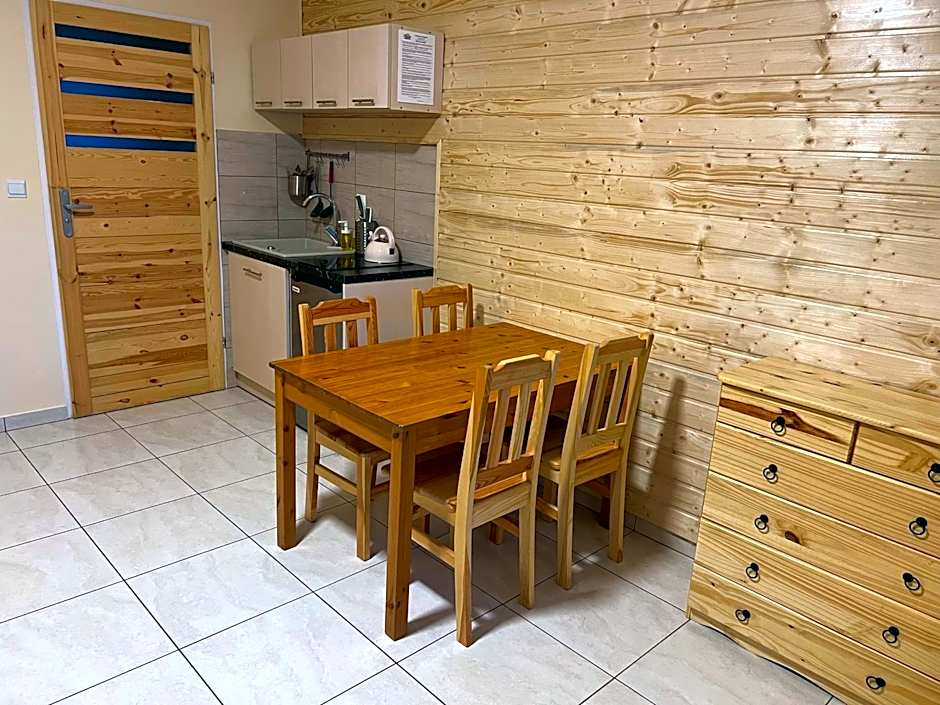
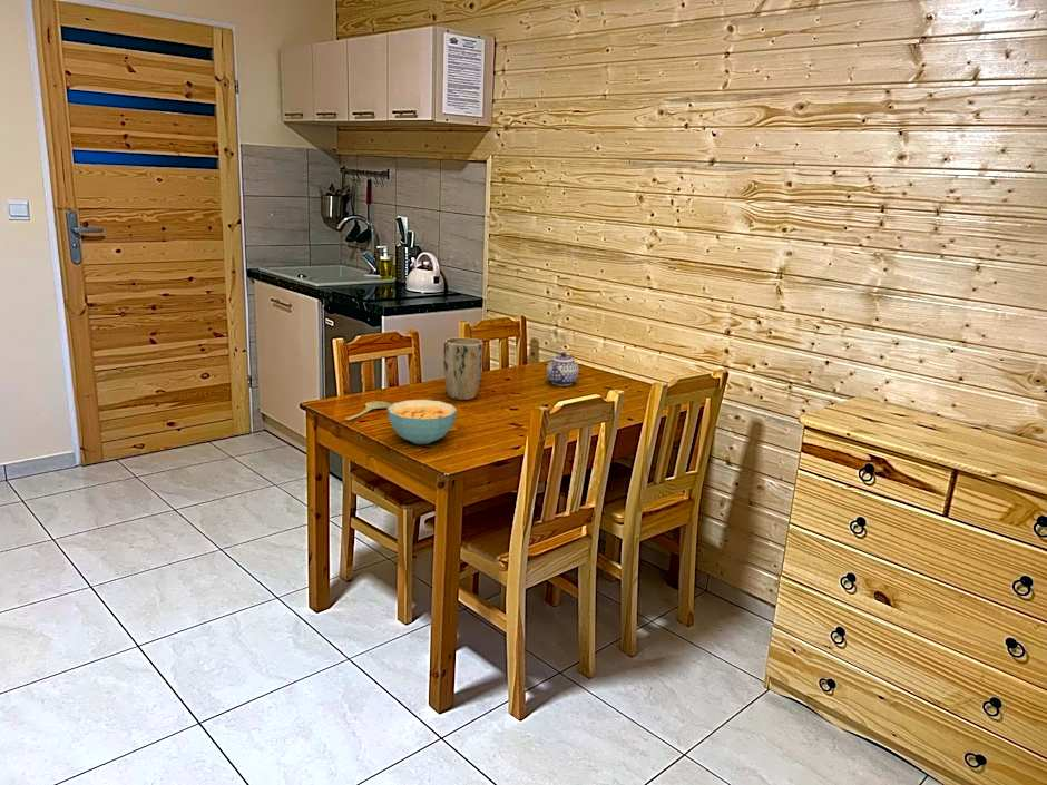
+ plant pot (462, 369)
+ teapot (562, 367)
+ cereal bowl (421, 424)
+ spoon (366, 409)
